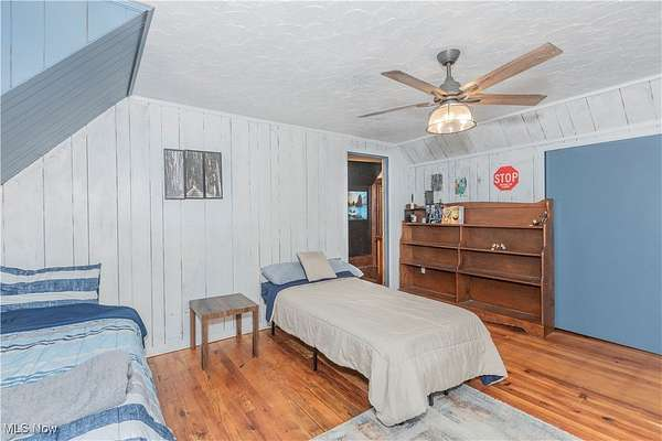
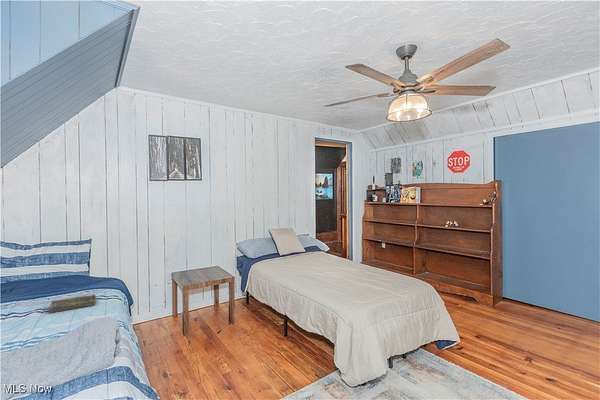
+ book (73, 303)
